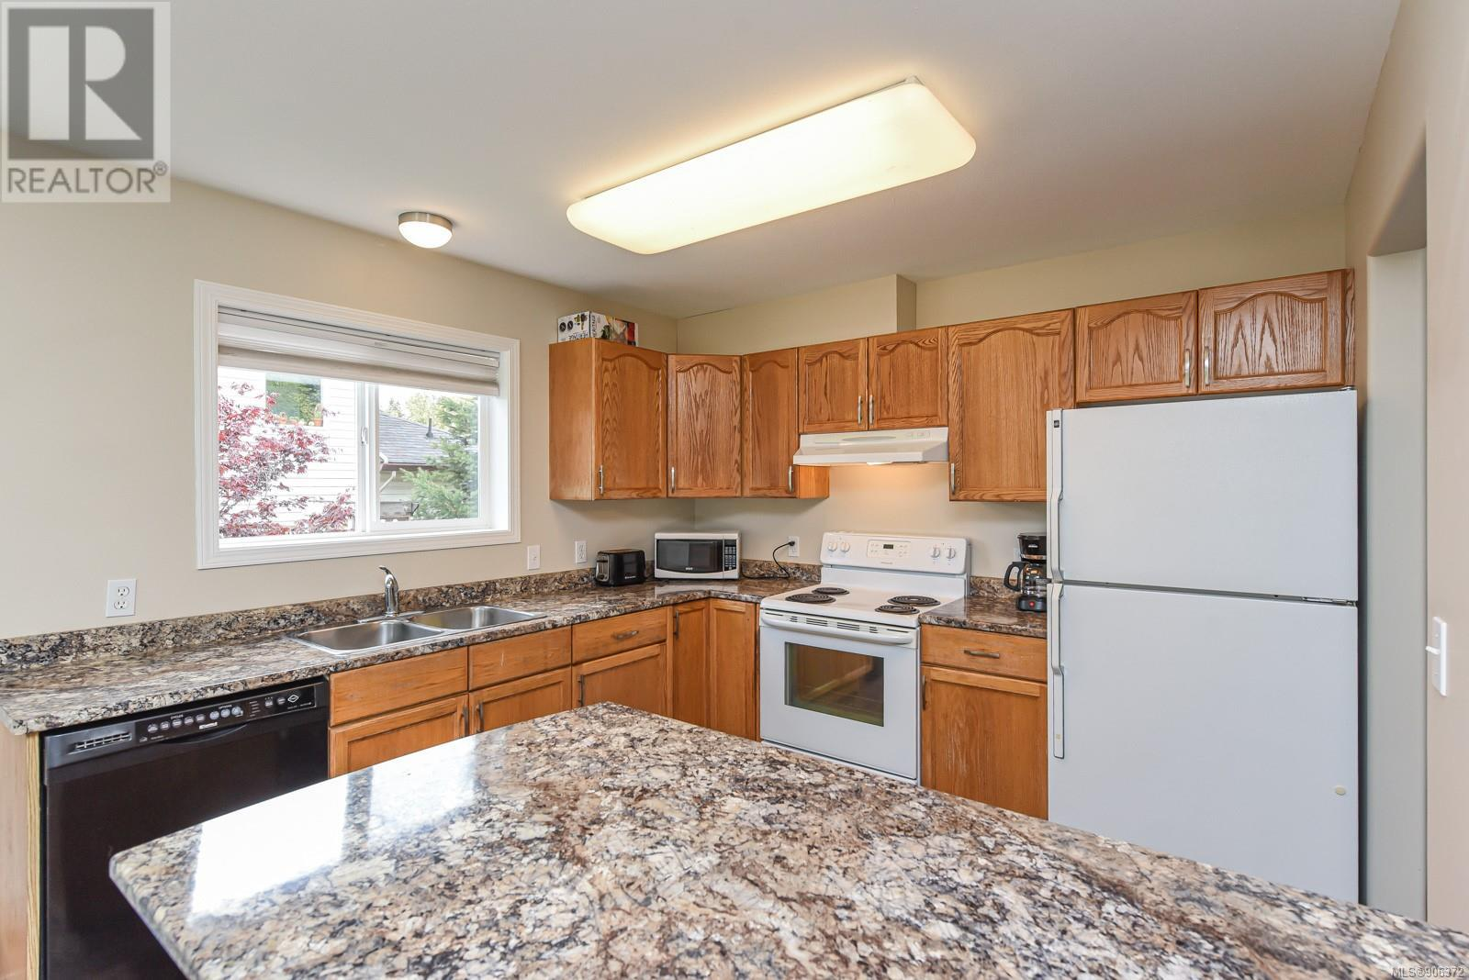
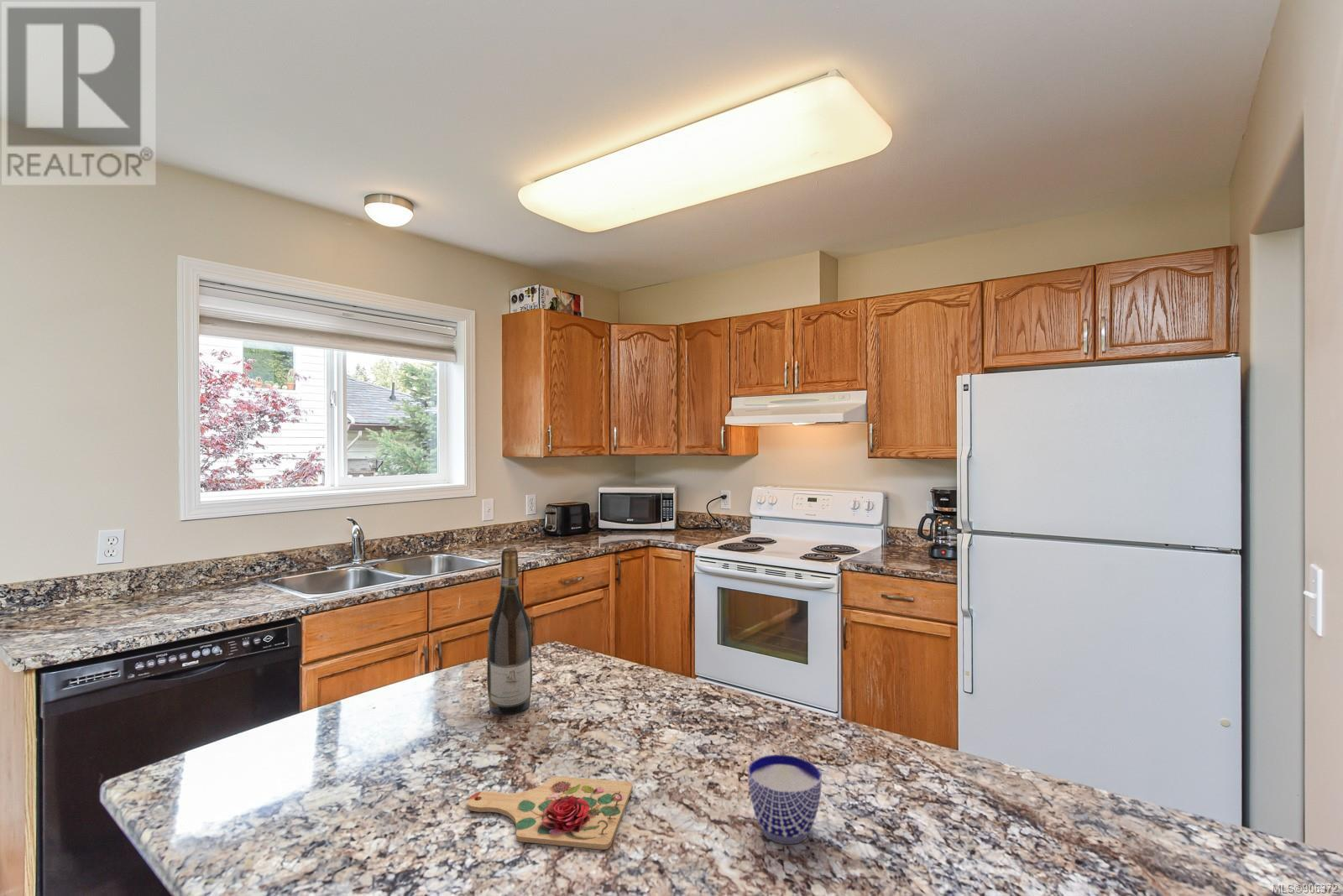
+ cutting board (544, 800)
+ cup (786, 794)
+ wine bottle (510, 627)
